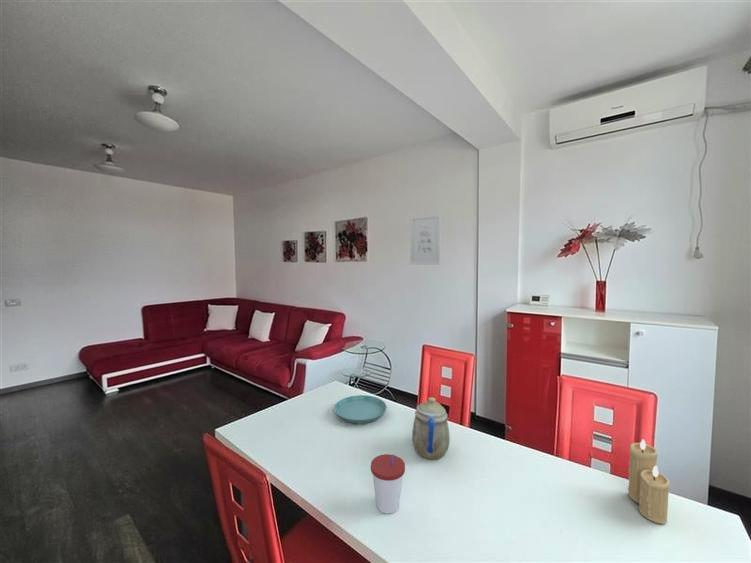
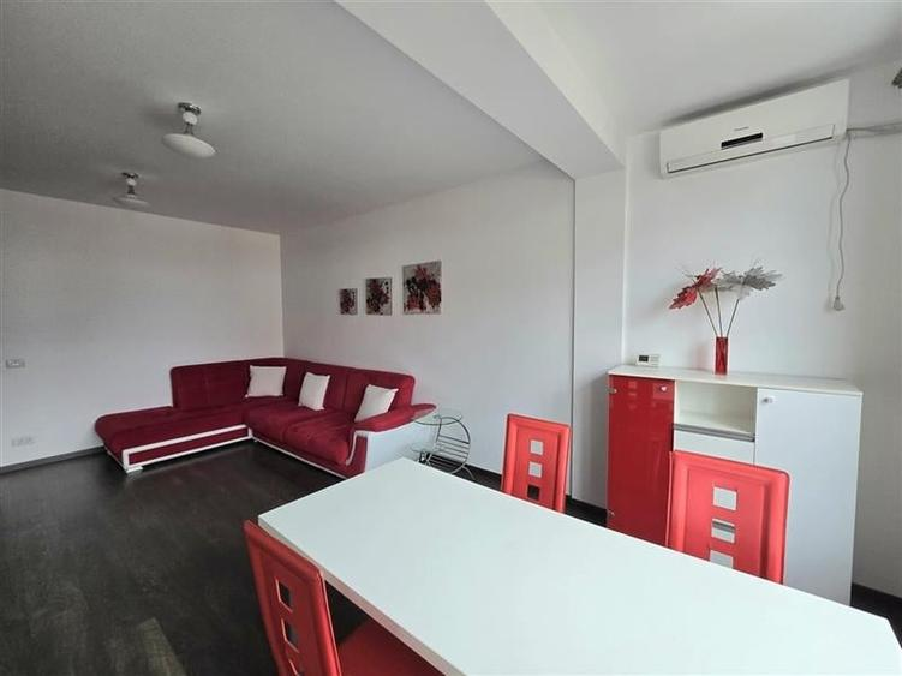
- wall art (425, 240)
- cup (387, 479)
- saucer (360, 409)
- teapot (430, 424)
- candle (648, 476)
